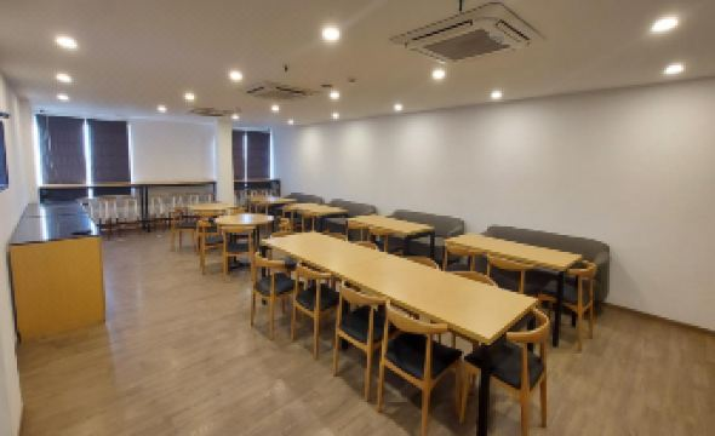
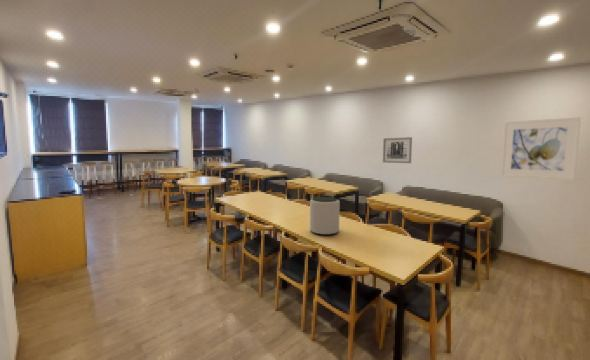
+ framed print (537, 149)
+ wall art (396, 150)
+ plant pot (324, 215)
